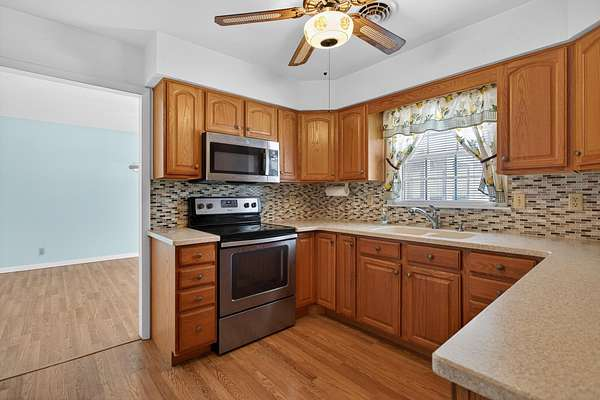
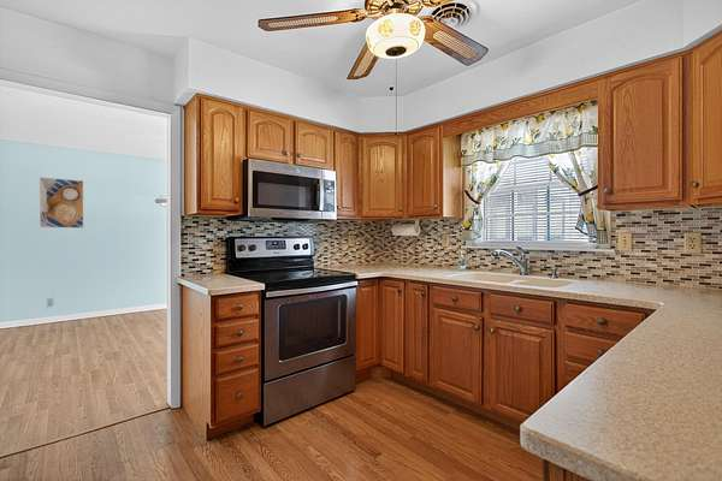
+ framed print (61, 203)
